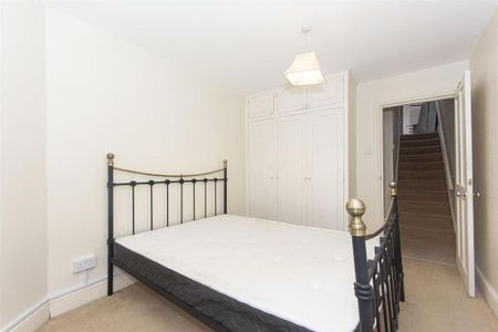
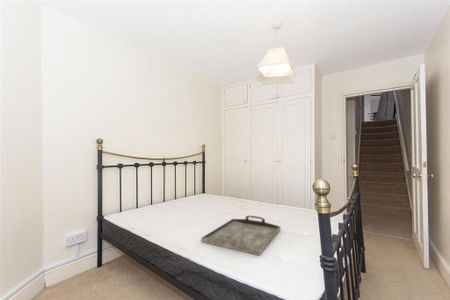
+ serving tray (243, 230)
